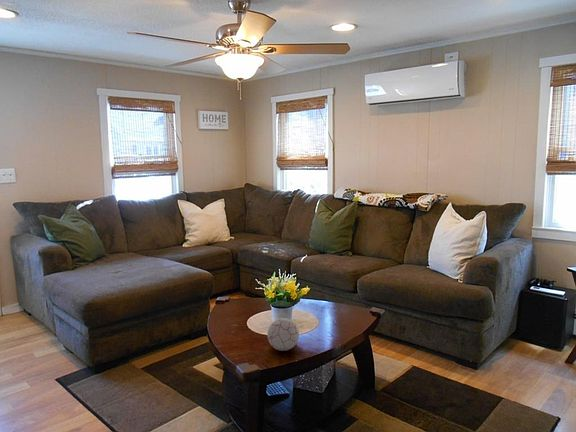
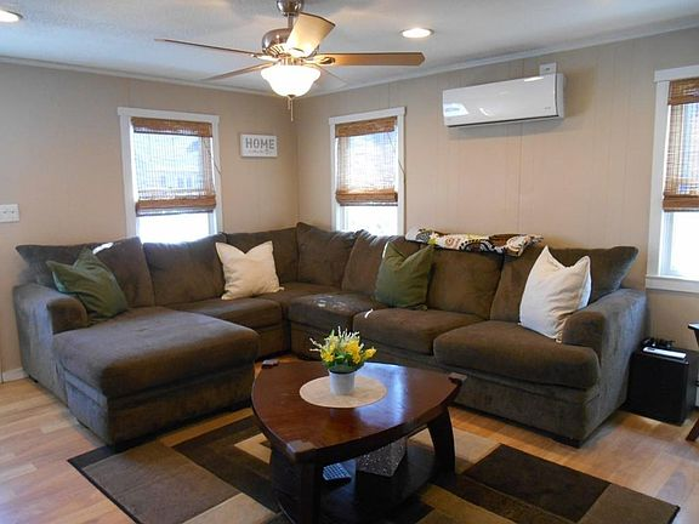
- decorative ball (283, 334)
